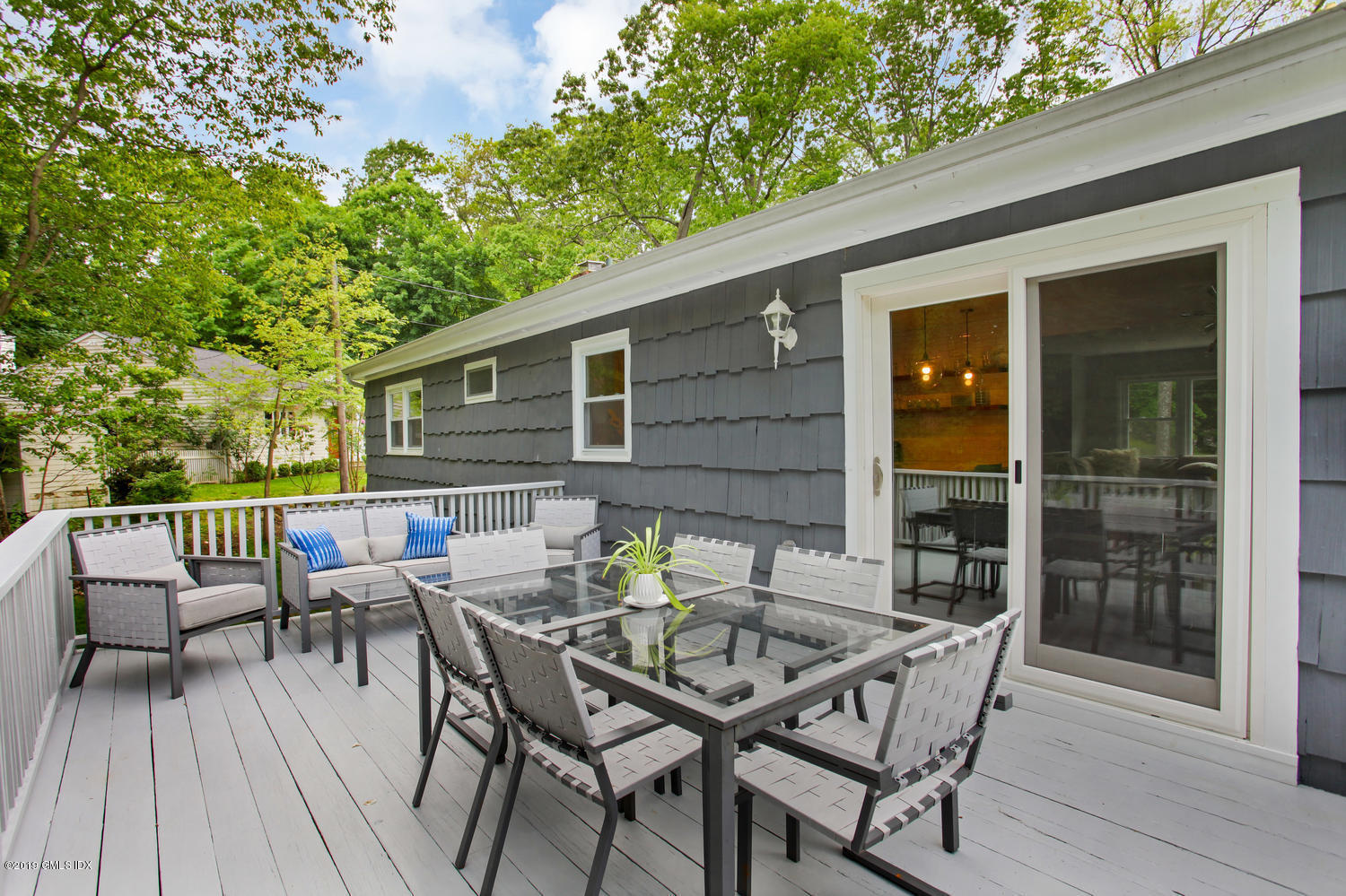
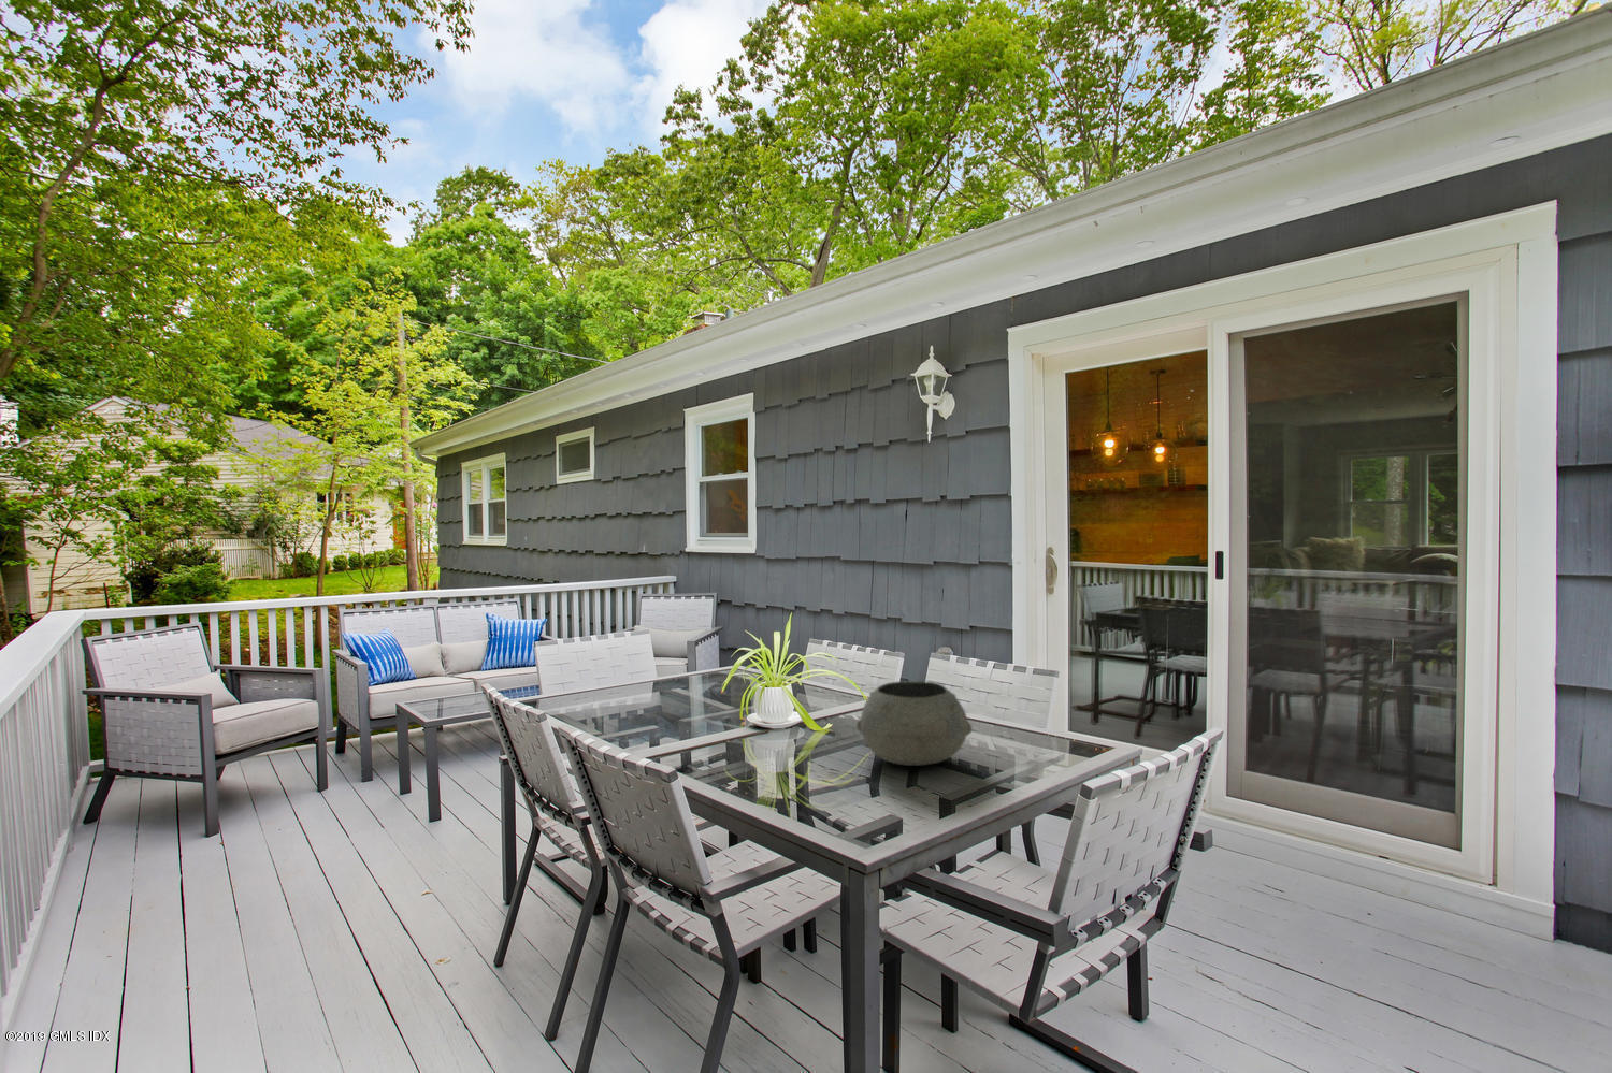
+ bowl (915, 725)
